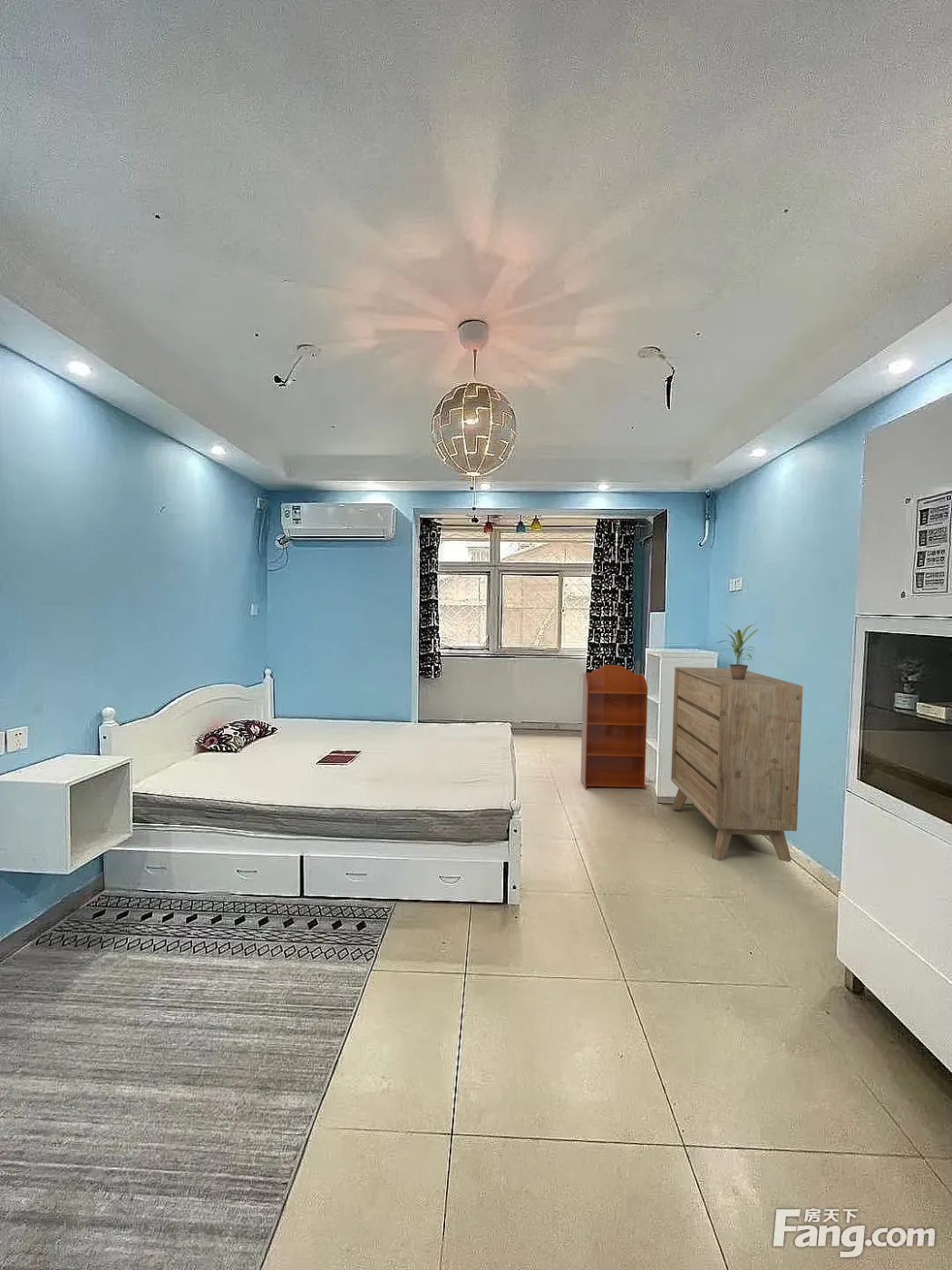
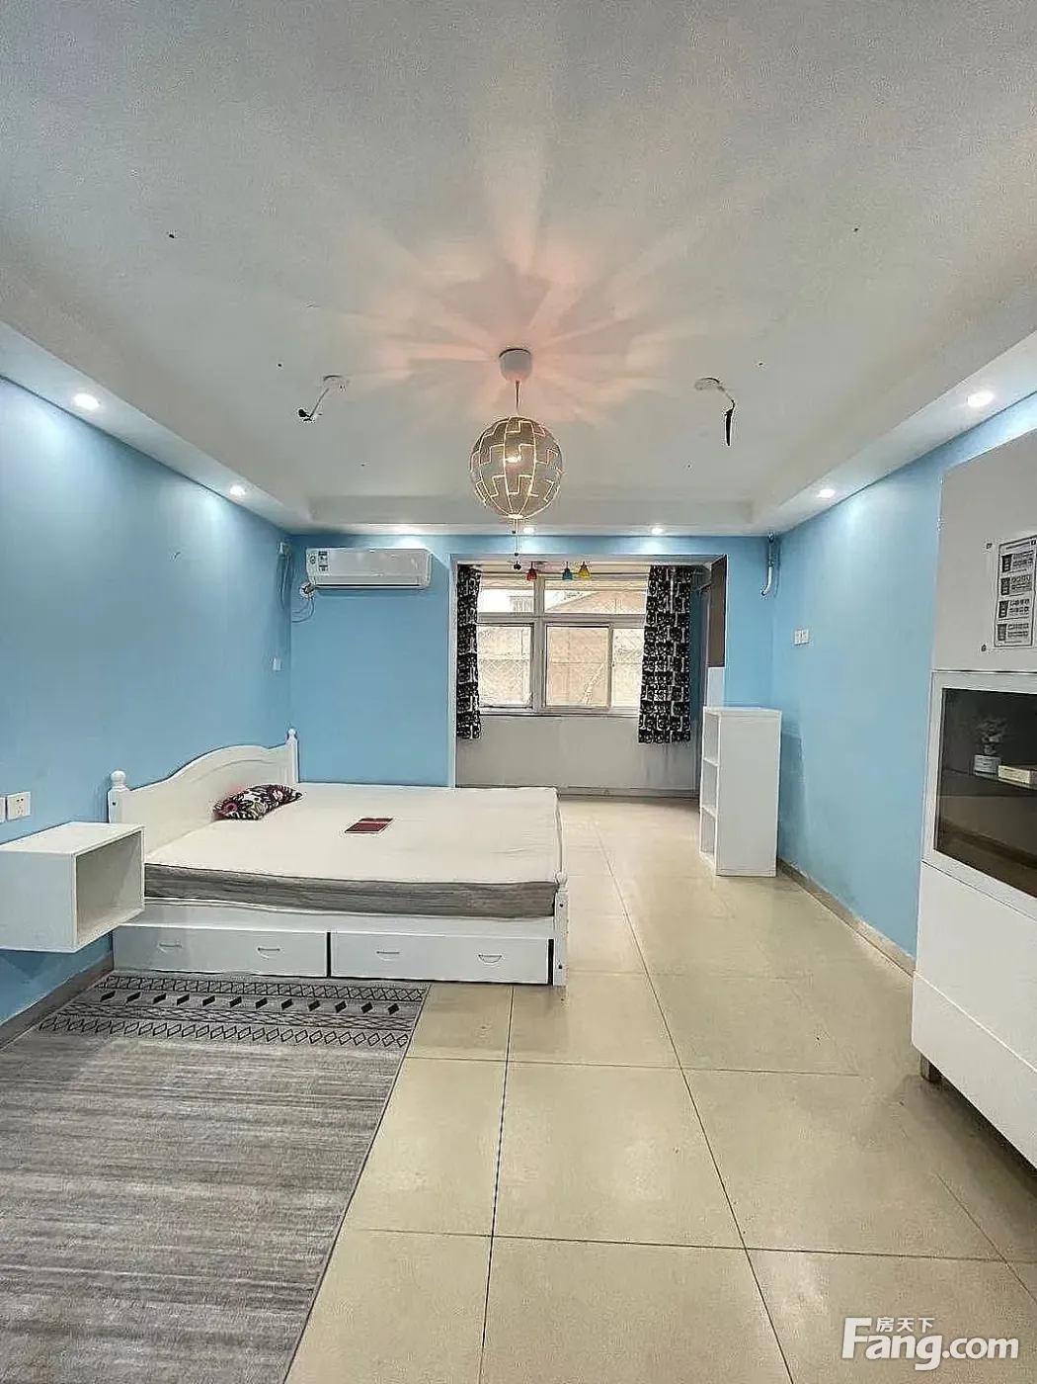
- bookcase (614, 726)
- potted plant (741, 650)
- dresser (727, 754)
